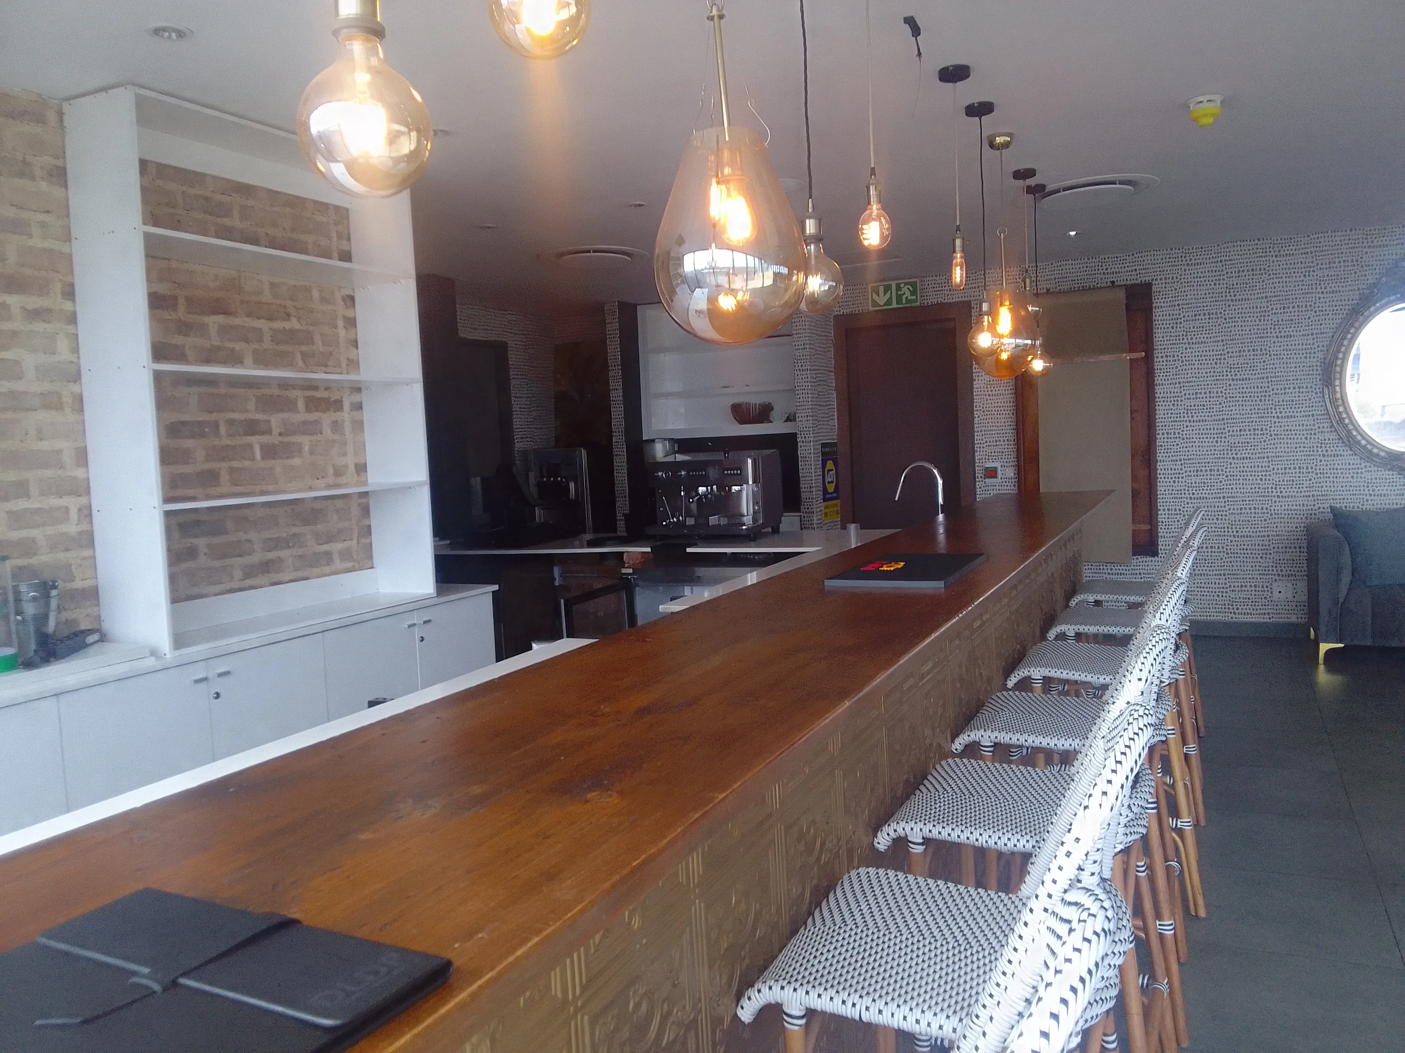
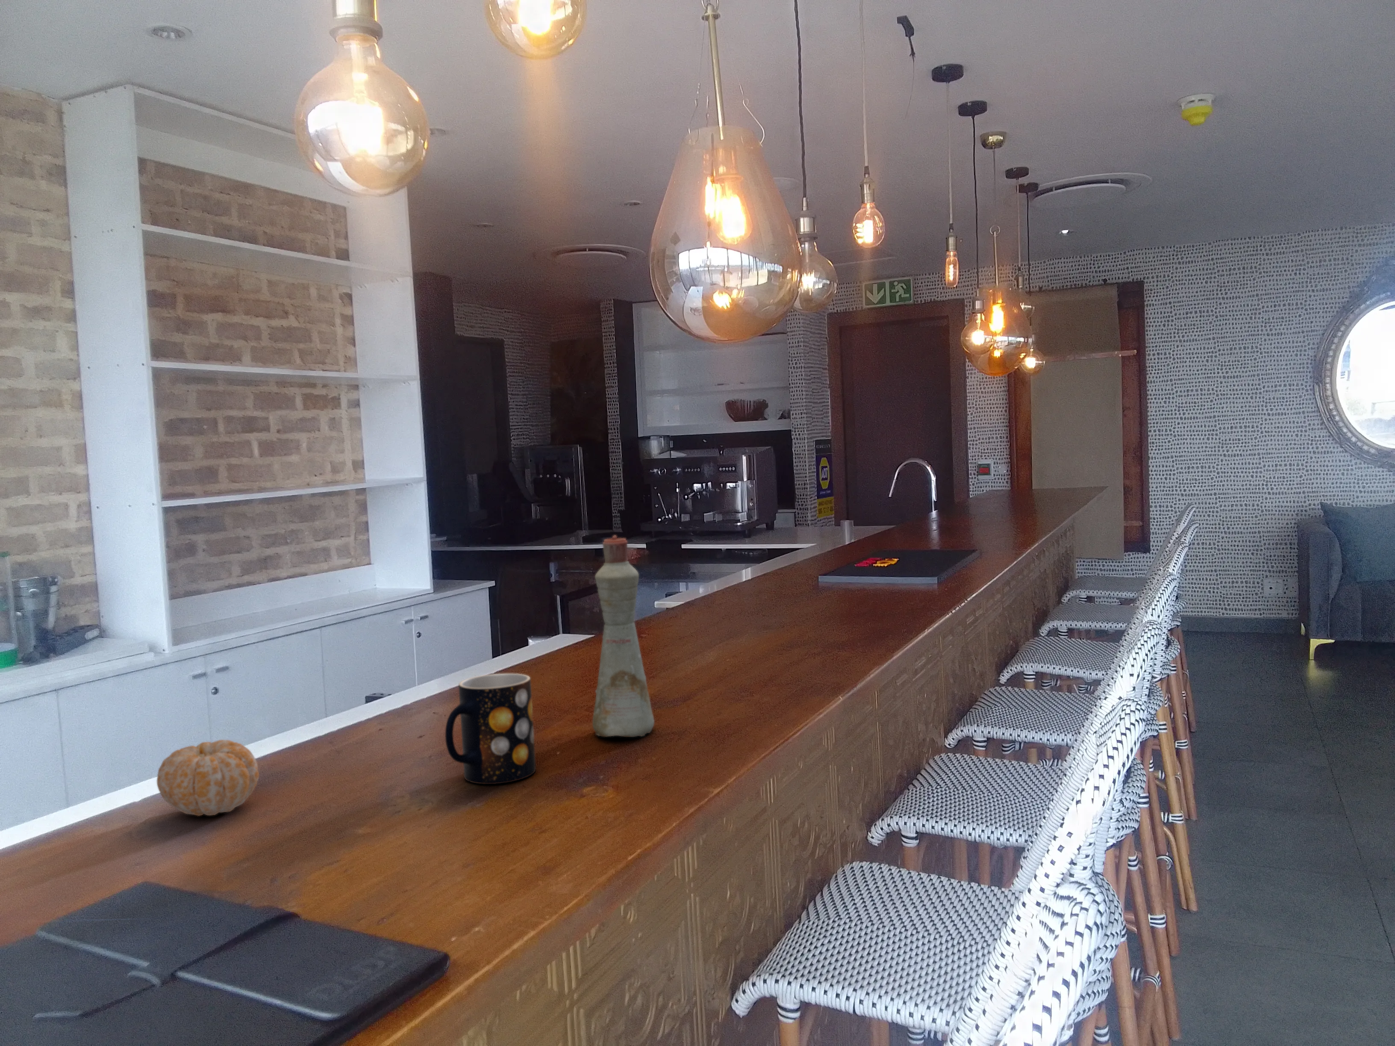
+ mug (490, 730)
+ fruit (209, 779)
+ bottle (618, 635)
